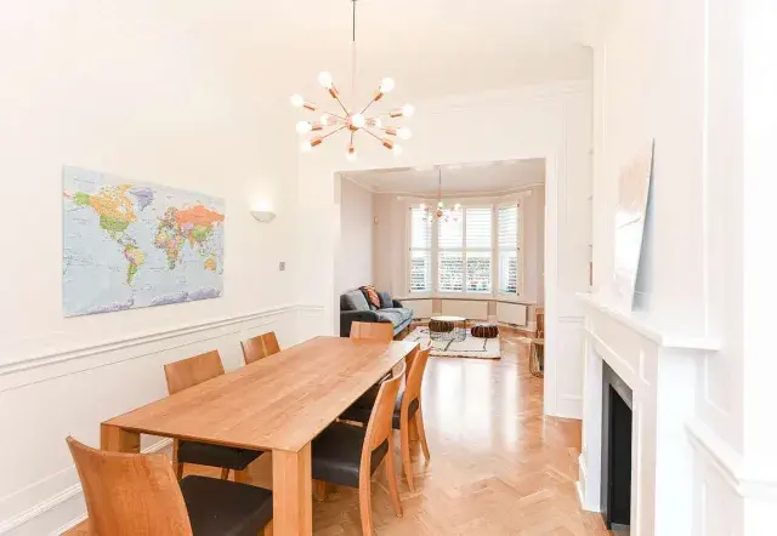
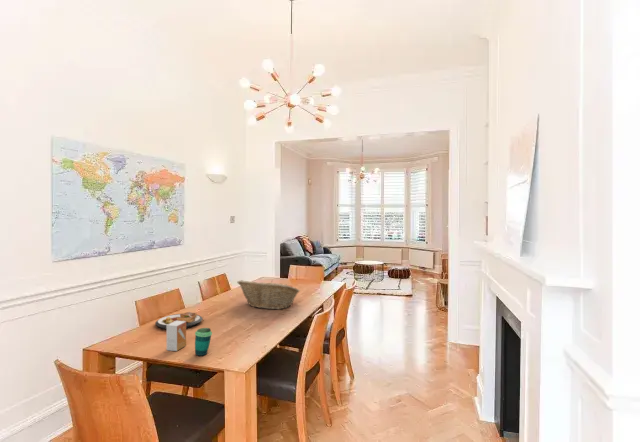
+ cup (203, 341)
+ fruit basket (268, 291)
+ plate (179, 319)
+ small box (176, 335)
